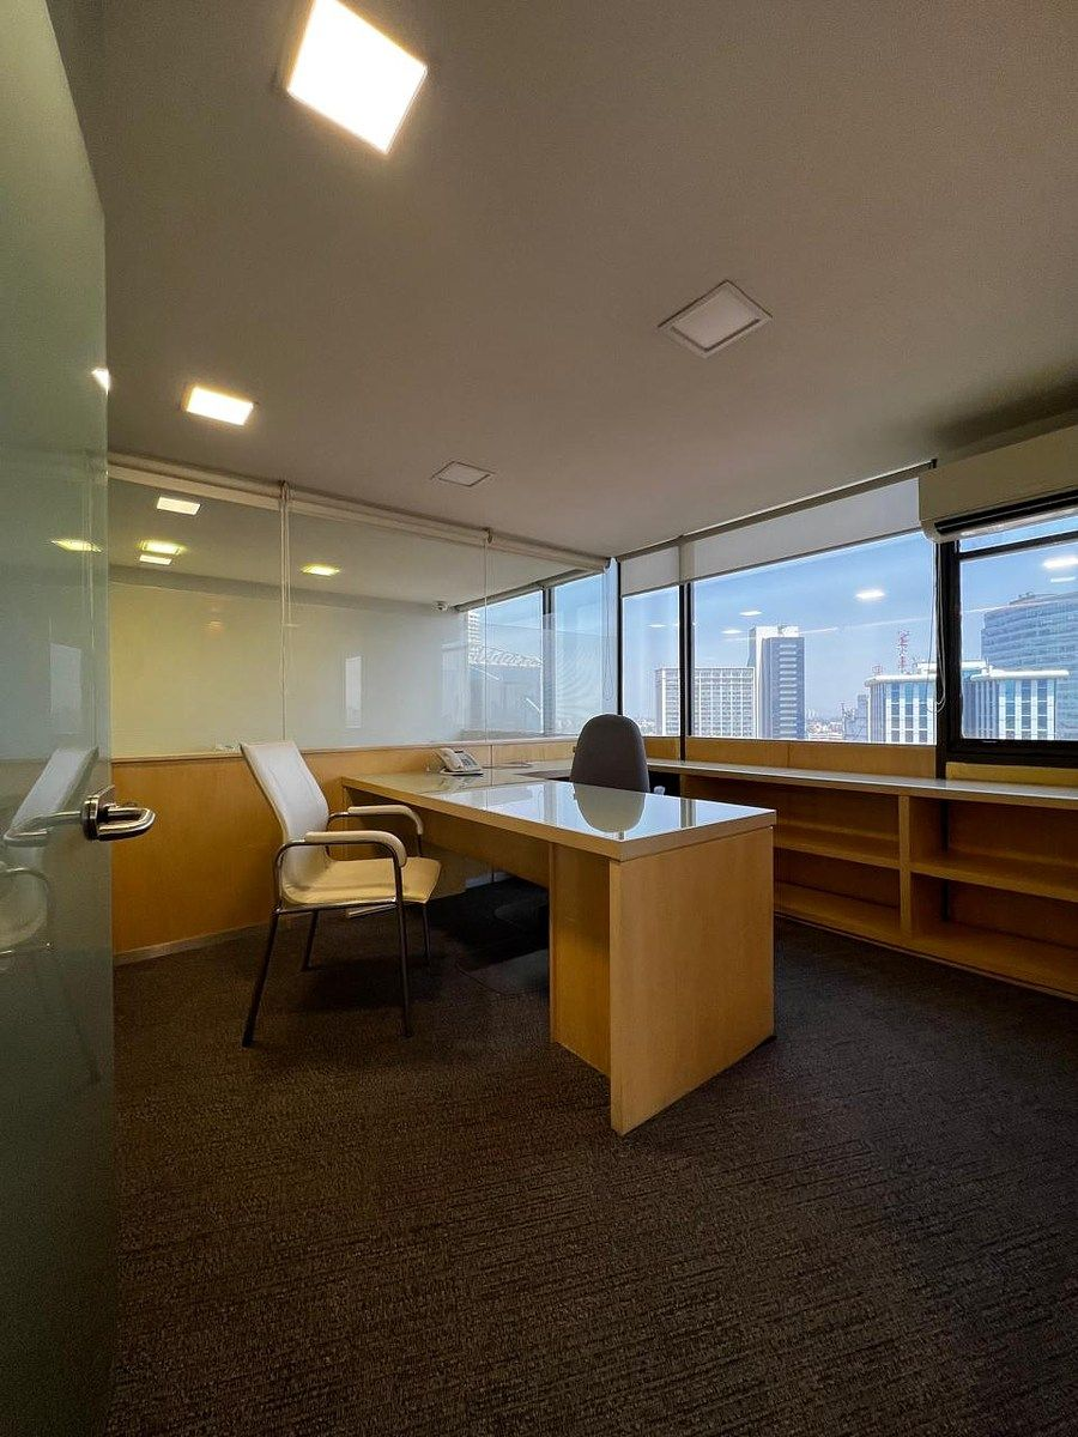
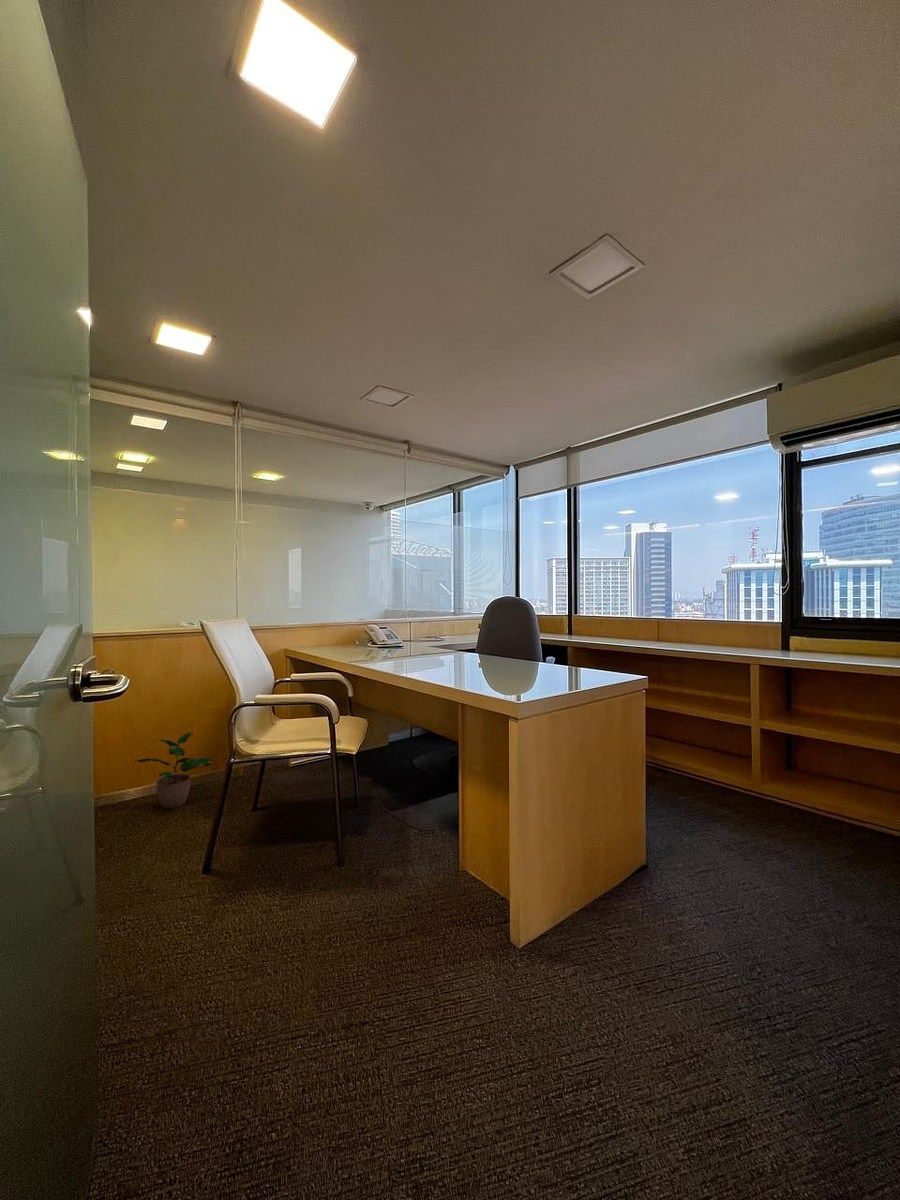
+ potted plant (174, 768)
